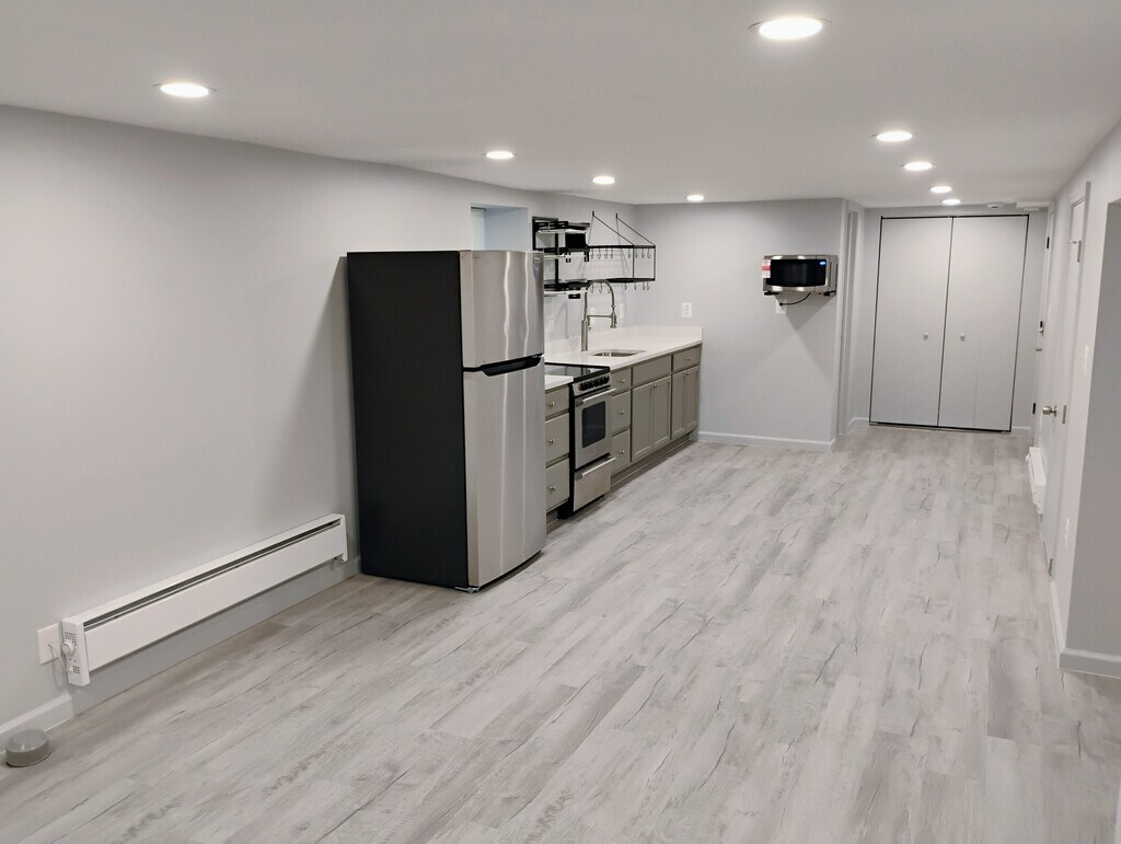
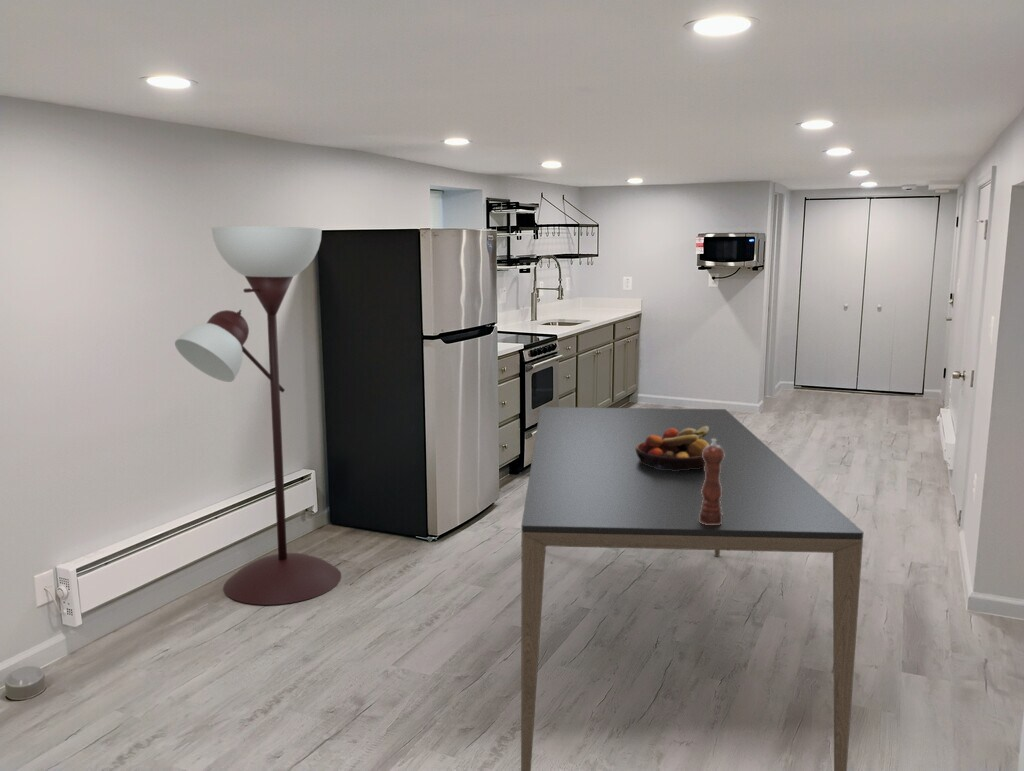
+ dining table (650, 547)
+ floor lamp (272, 414)
+ pepper mill (712, 480)
+ fruit bowl (676, 443)
